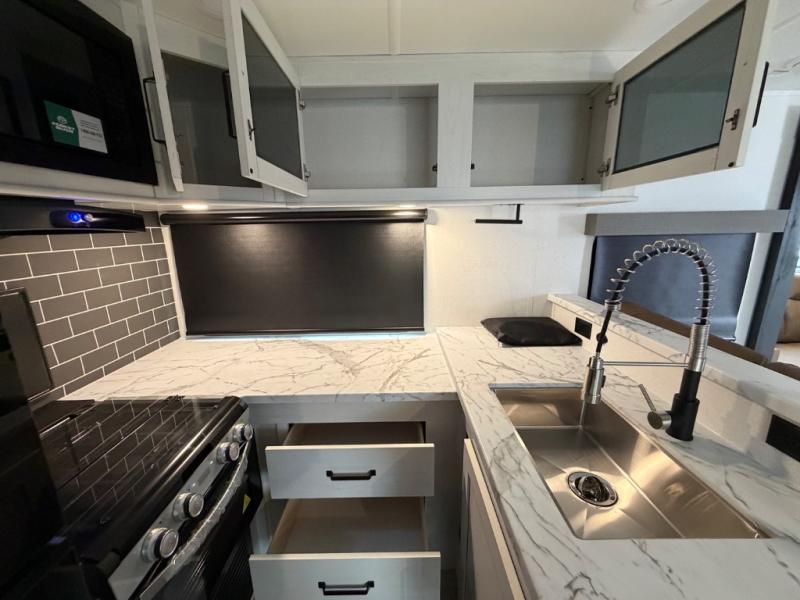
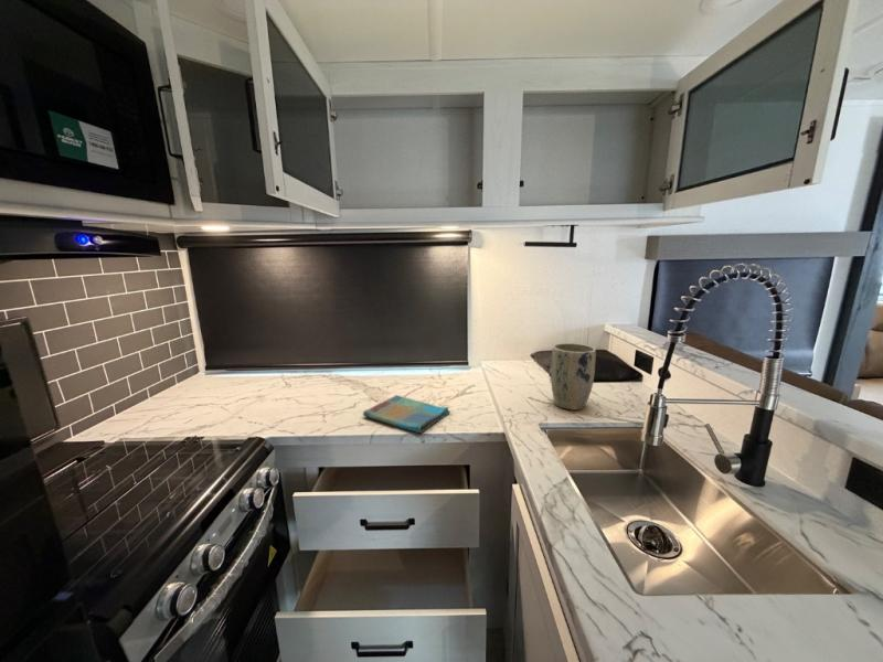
+ plant pot (572, 376)
+ dish towel (406, 412)
